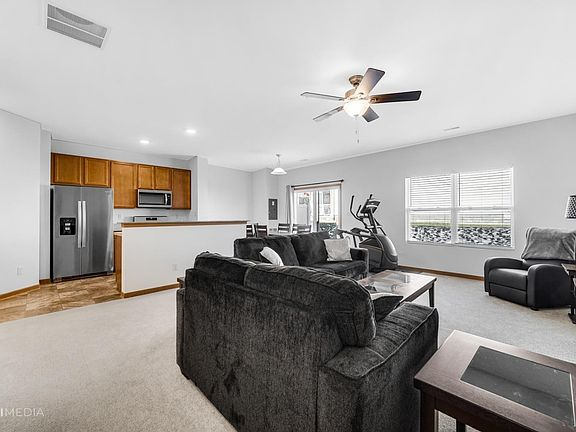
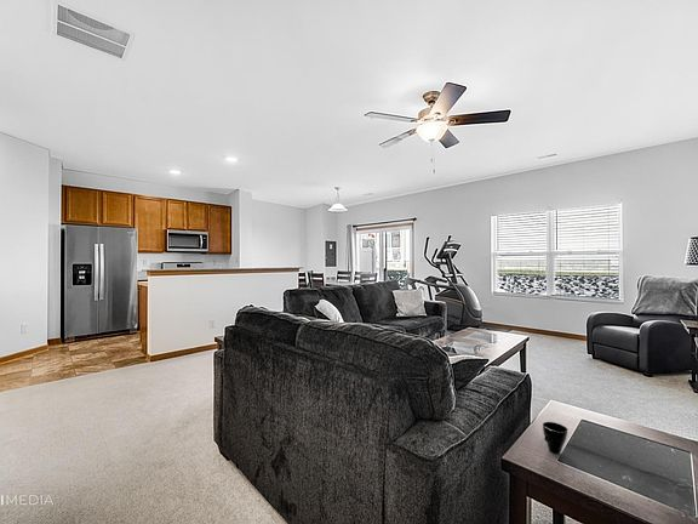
+ cup (553, 439)
